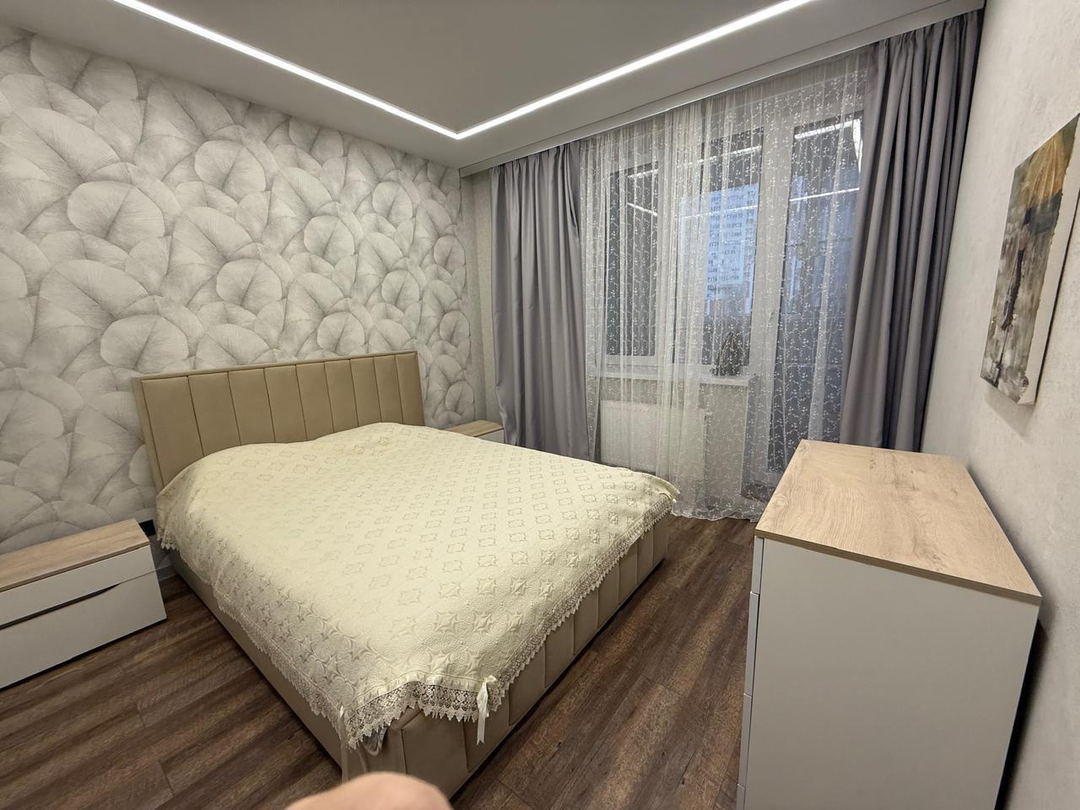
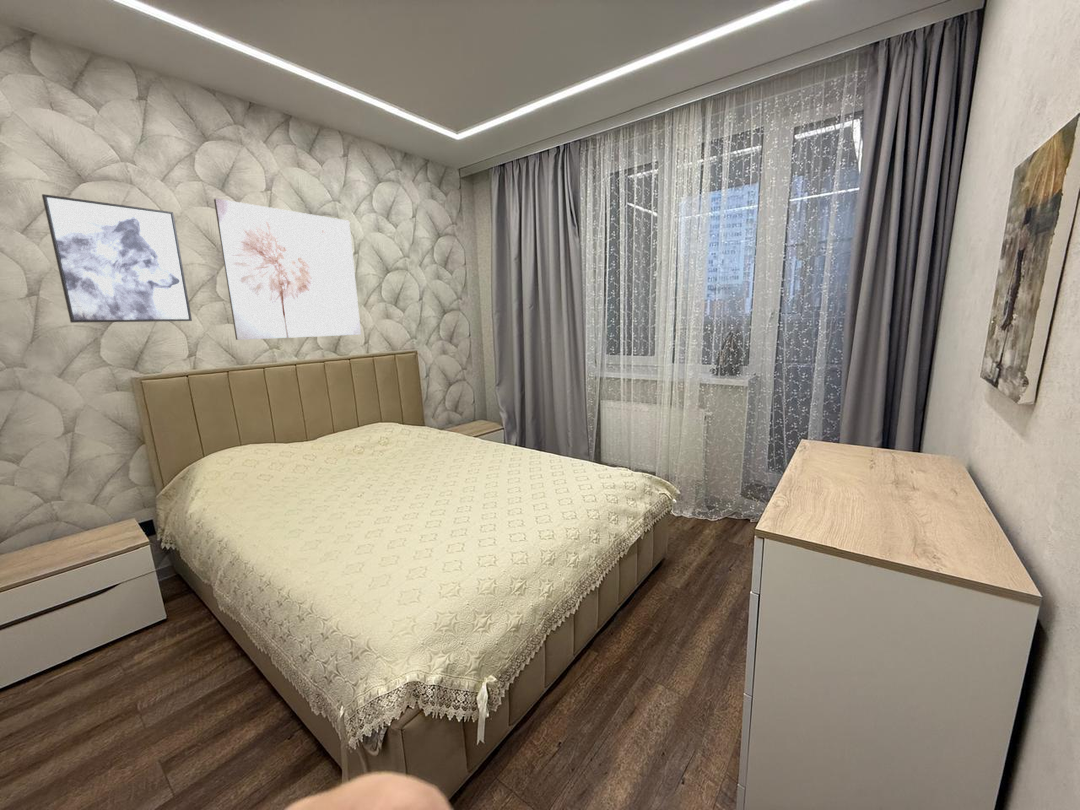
+ wall art (124, 264)
+ wall art (296, 275)
